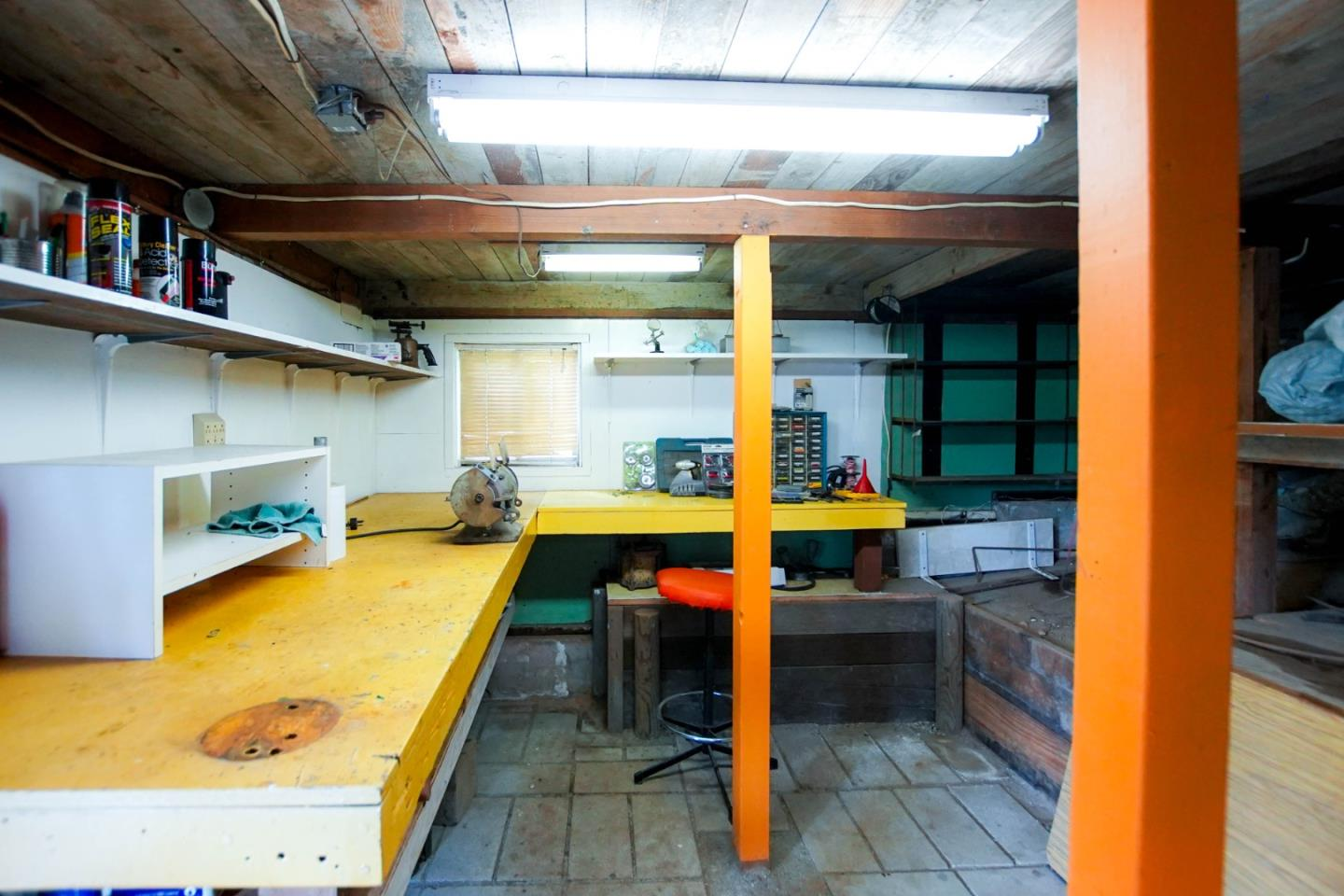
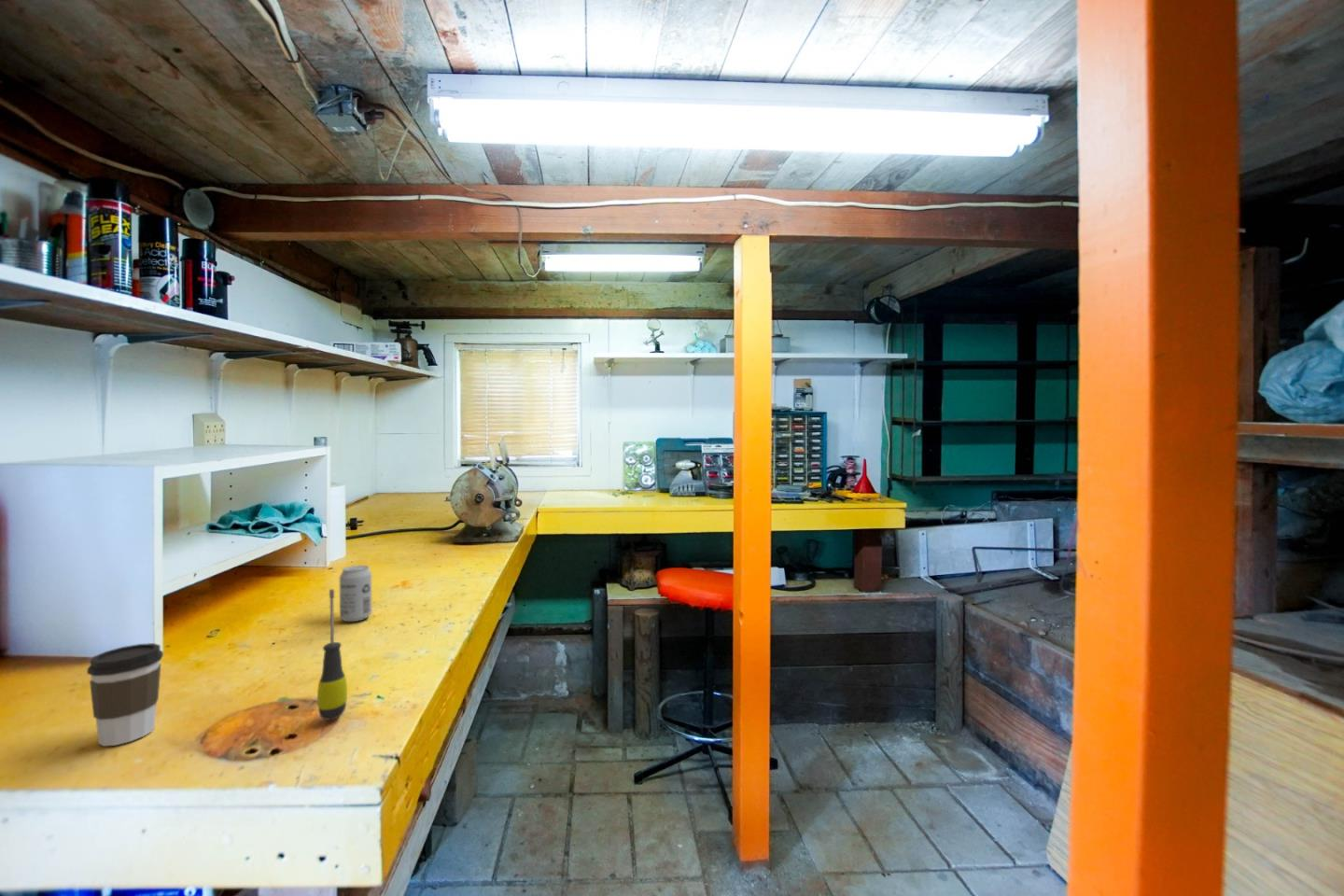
+ screwdriver (331, 653)
+ coffee cup (127, 693)
+ beverage can (356, 593)
